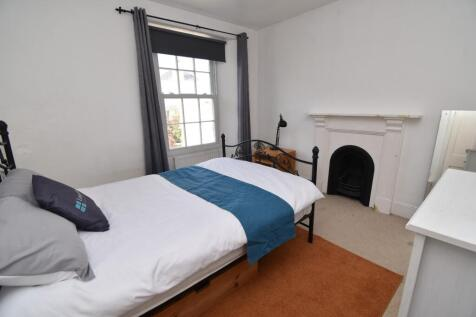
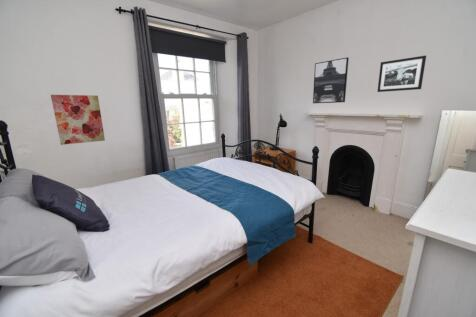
+ wall art (79, 119)
+ picture frame (400, 75)
+ wall art (329, 82)
